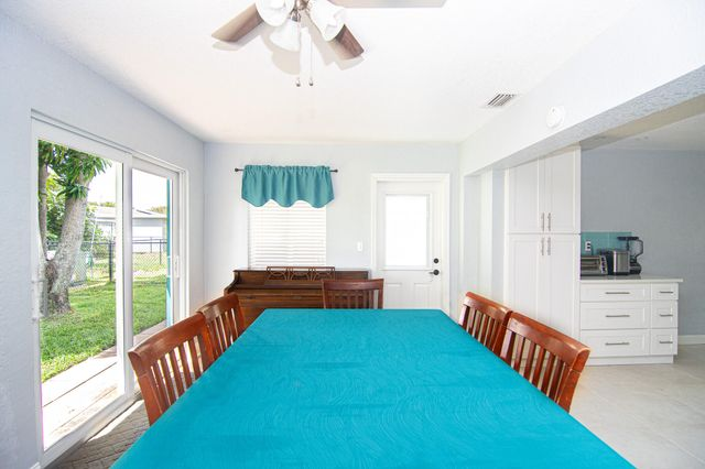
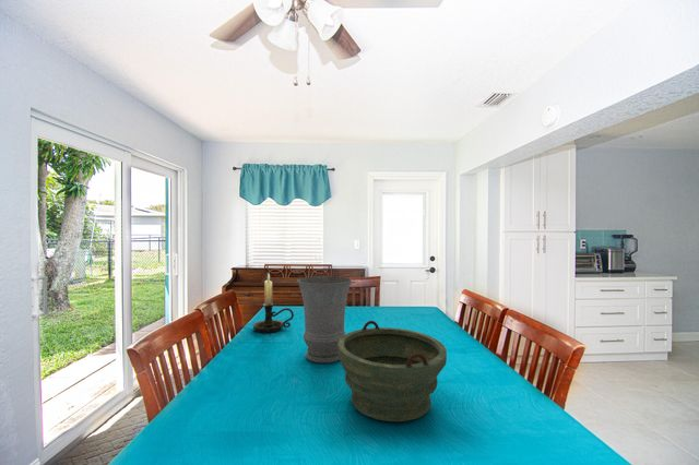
+ vase (324, 317)
+ candle holder (272, 299)
+ bowl (390, 368)
